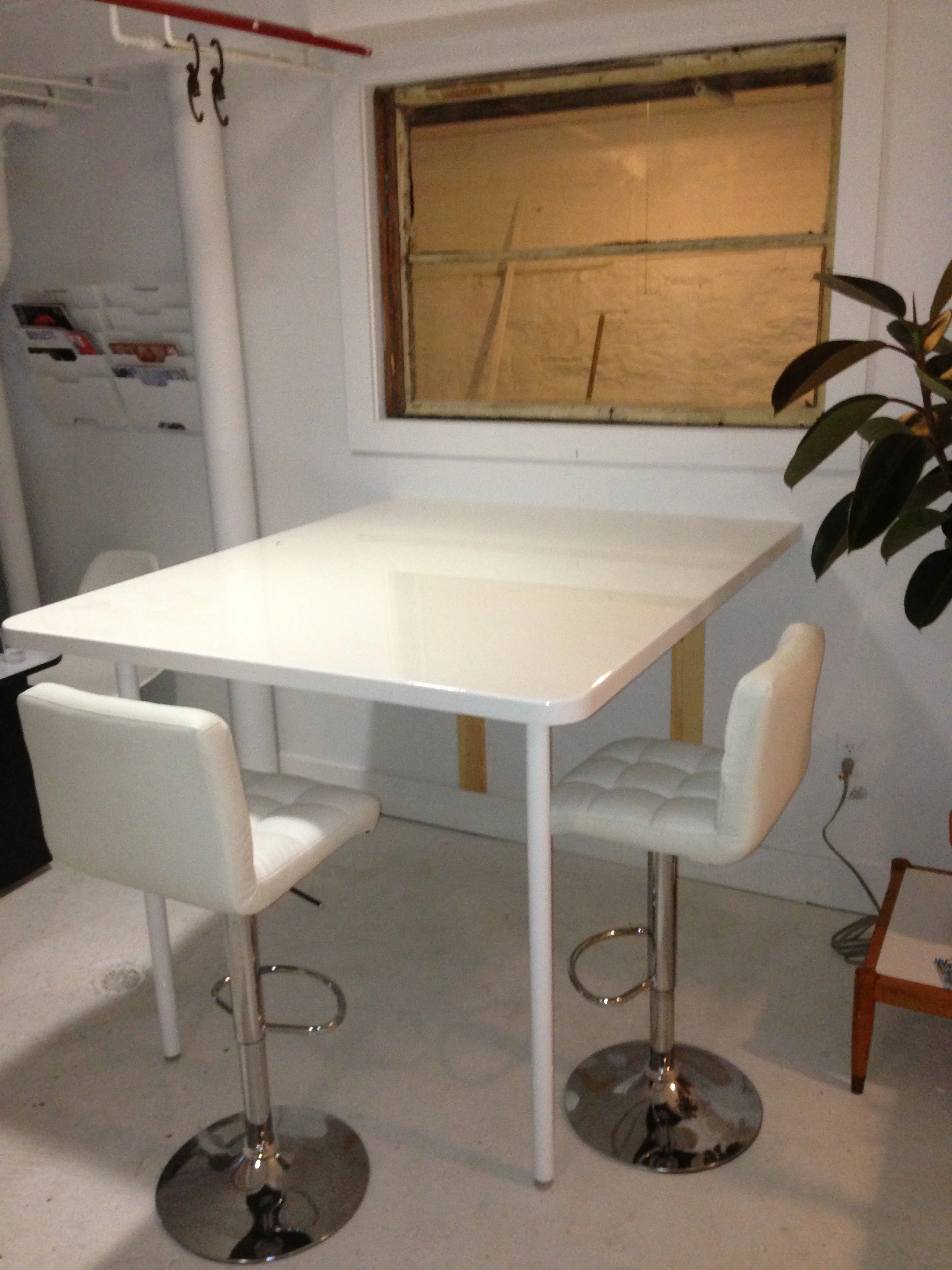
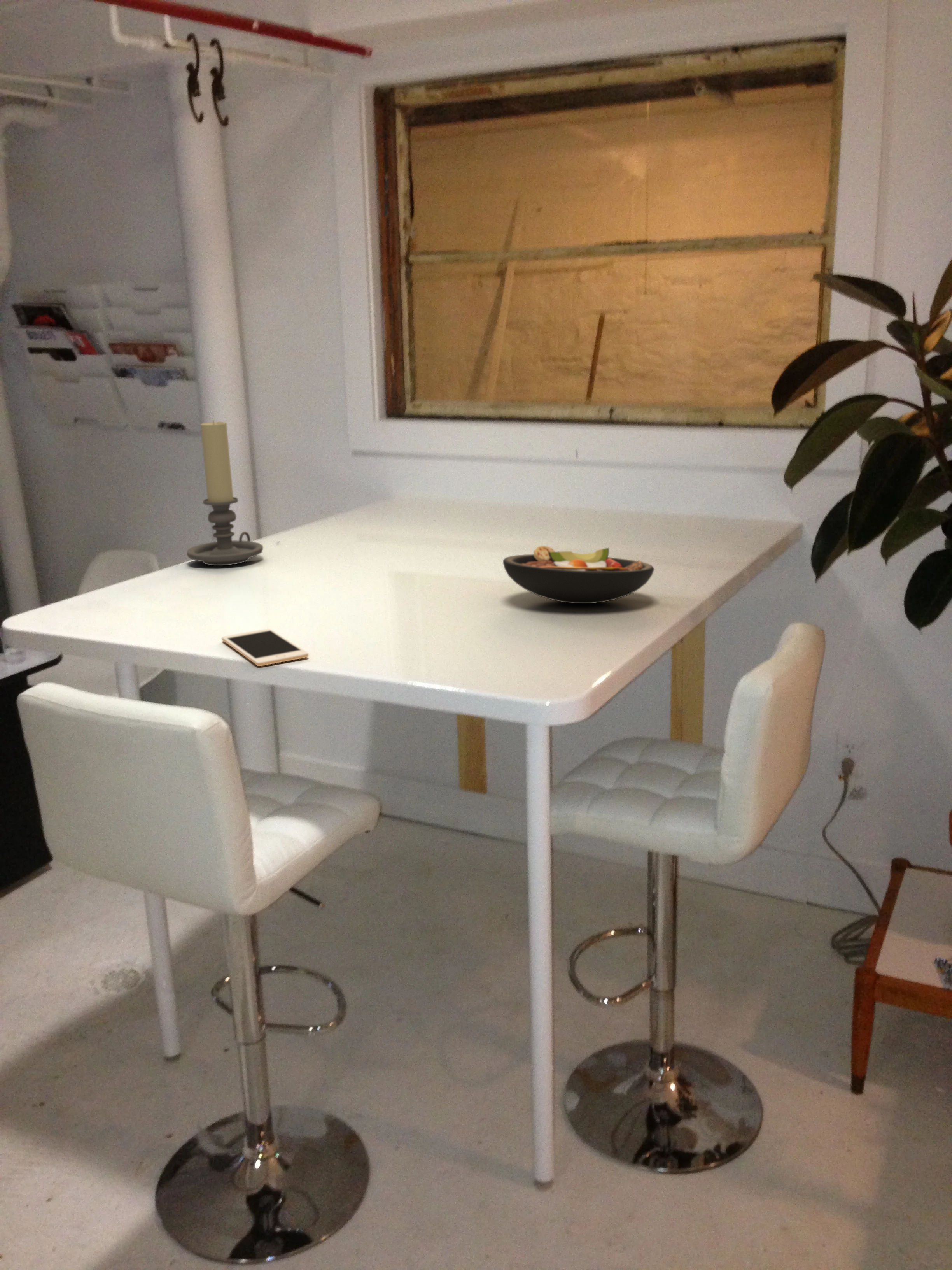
+ cell phone (264, 646)
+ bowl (578, 578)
+ candle holder (224, 490)
